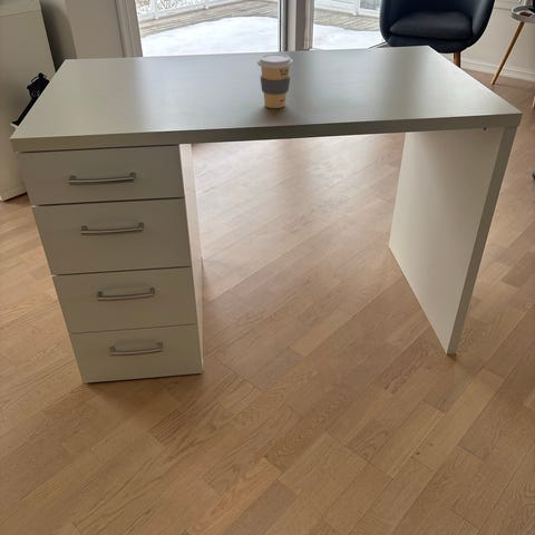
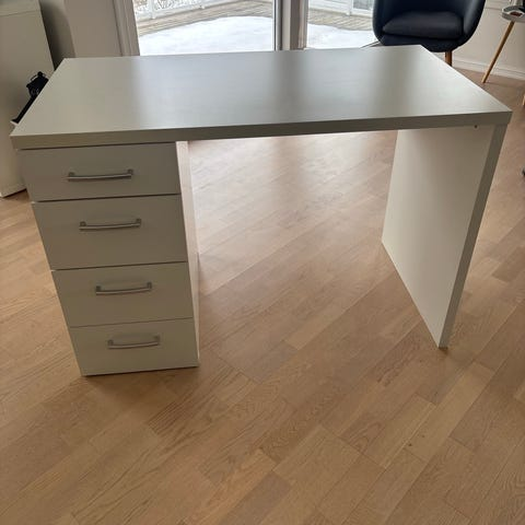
- coffee cup (274, 81)
